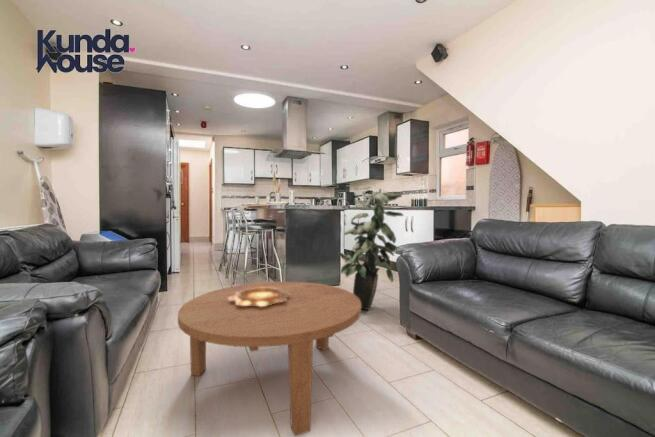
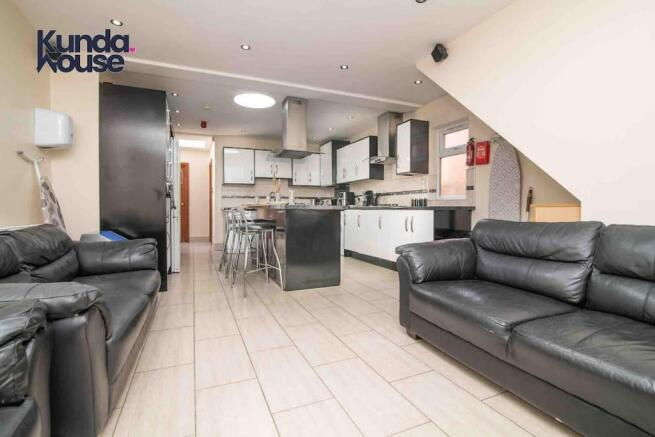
- decorative bowl (260, 295)
- indoor plant (369, 246)
- coffee table (274, 339)
